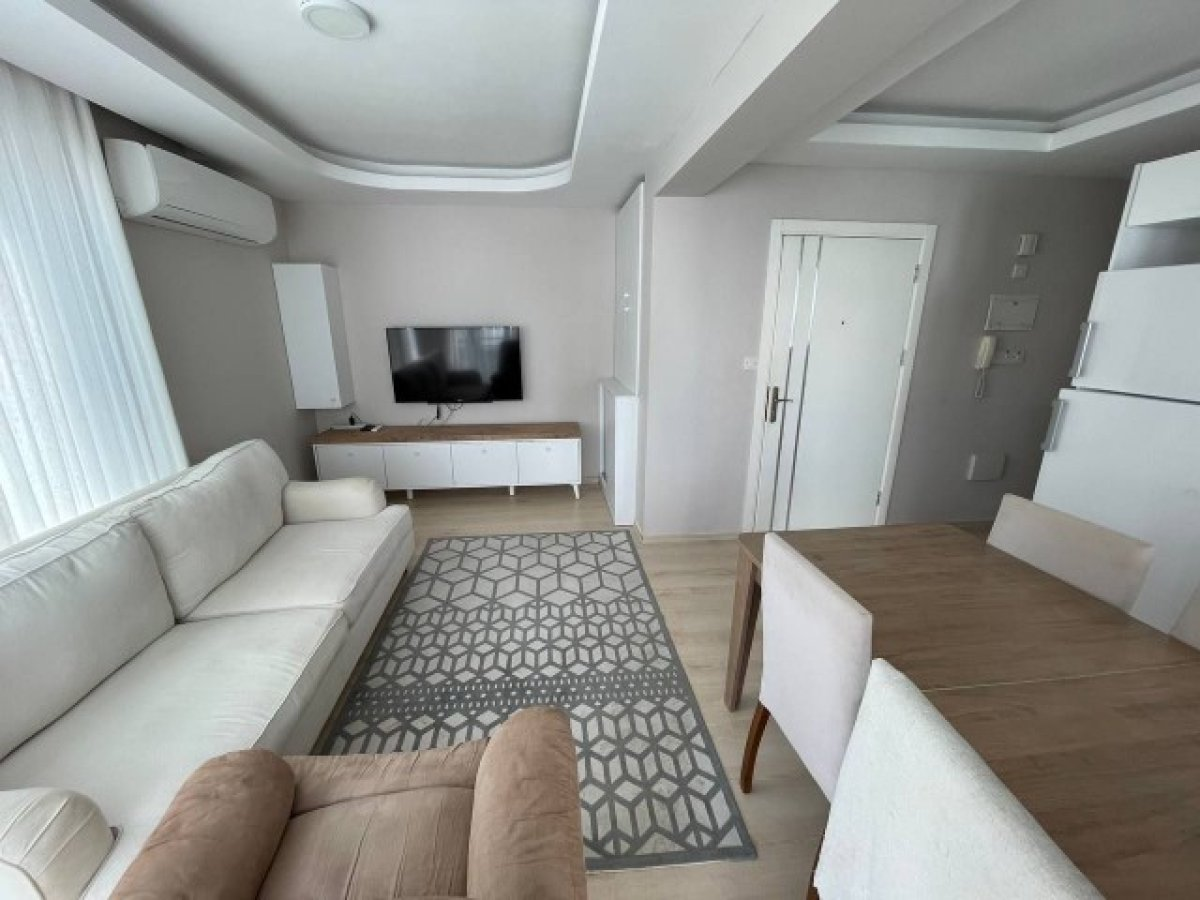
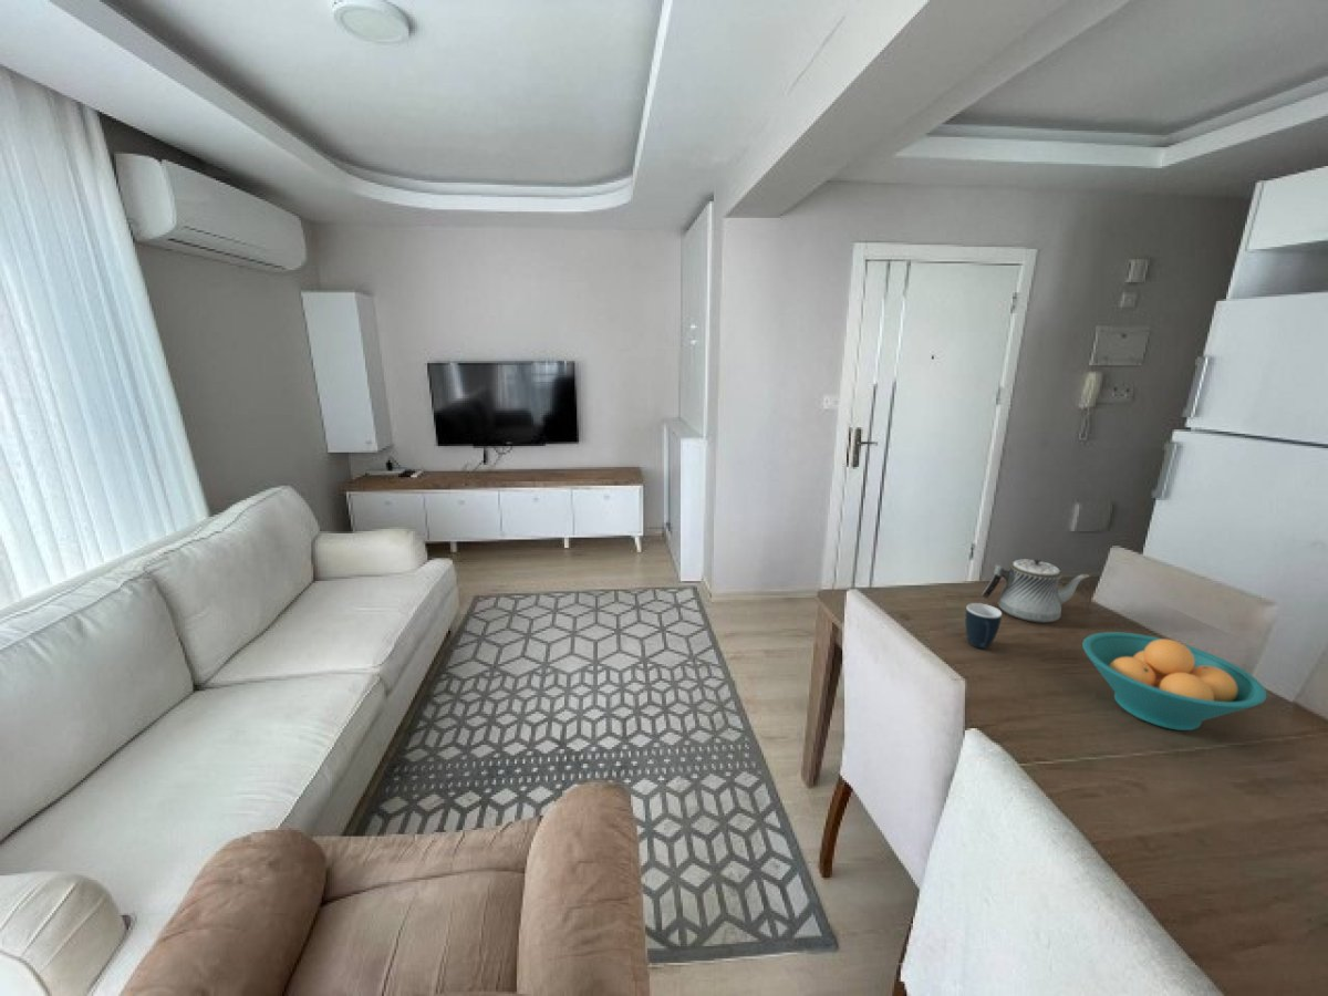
+ teapot (1034, 587)
+ mug (983, 630)
+ fruit bowl (1163, 677)
